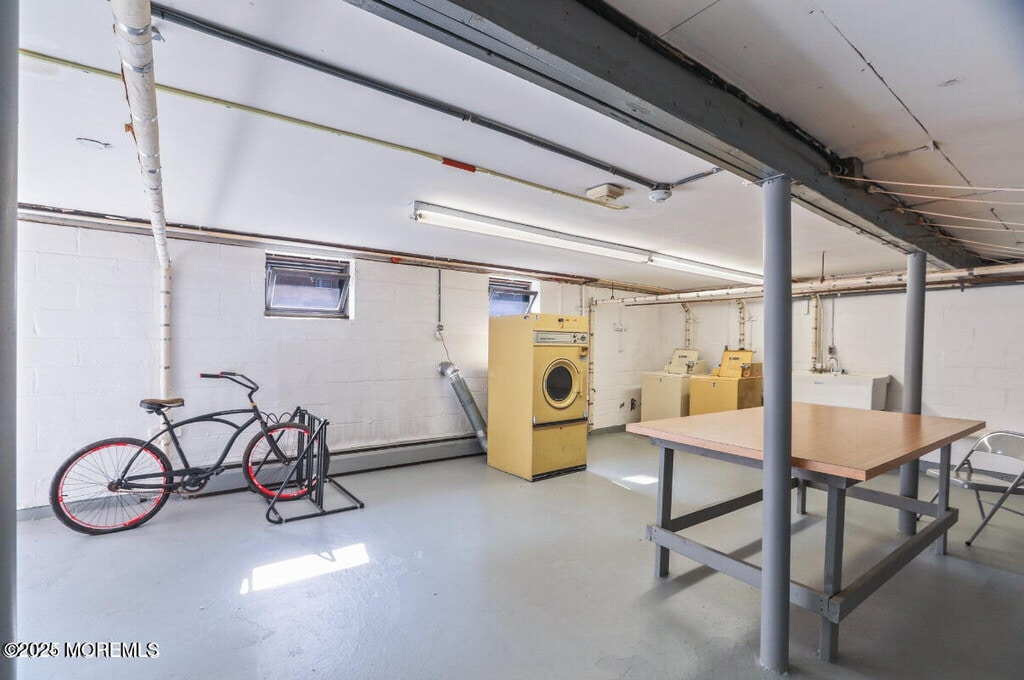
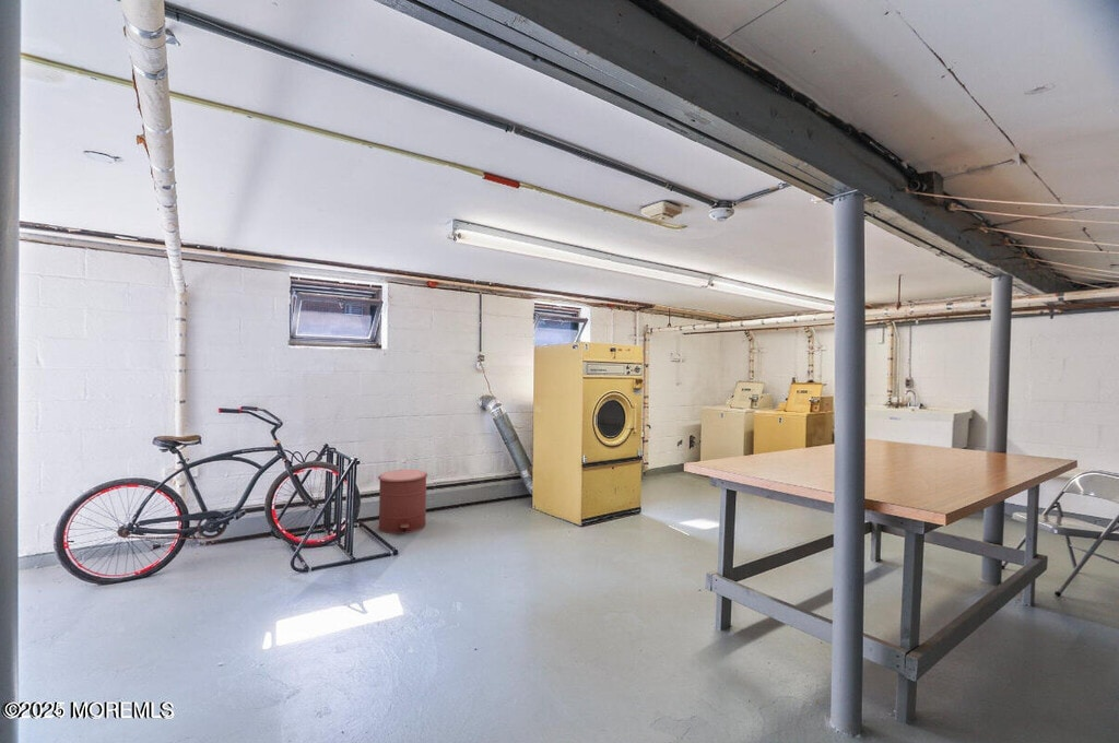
+ trash can (402, 499)
